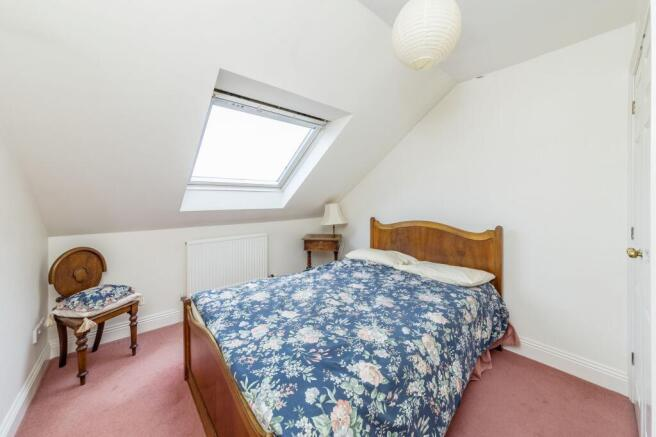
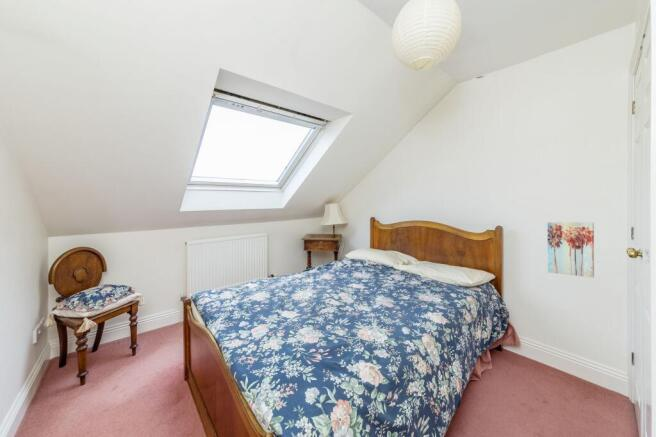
+ wall art (569, 248)
